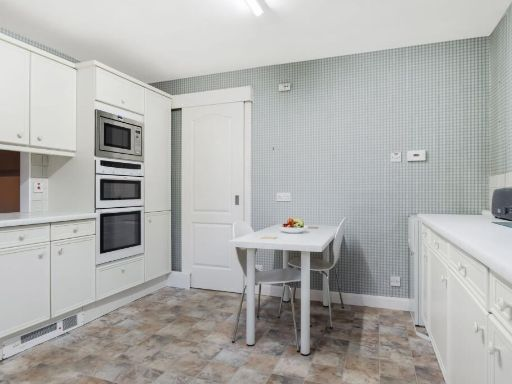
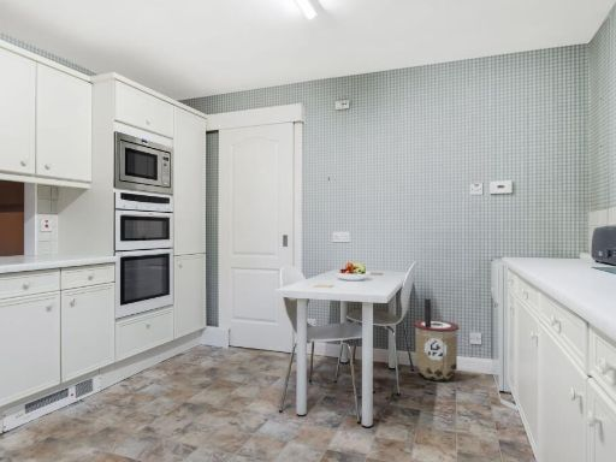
+ trash can (436, 336)
